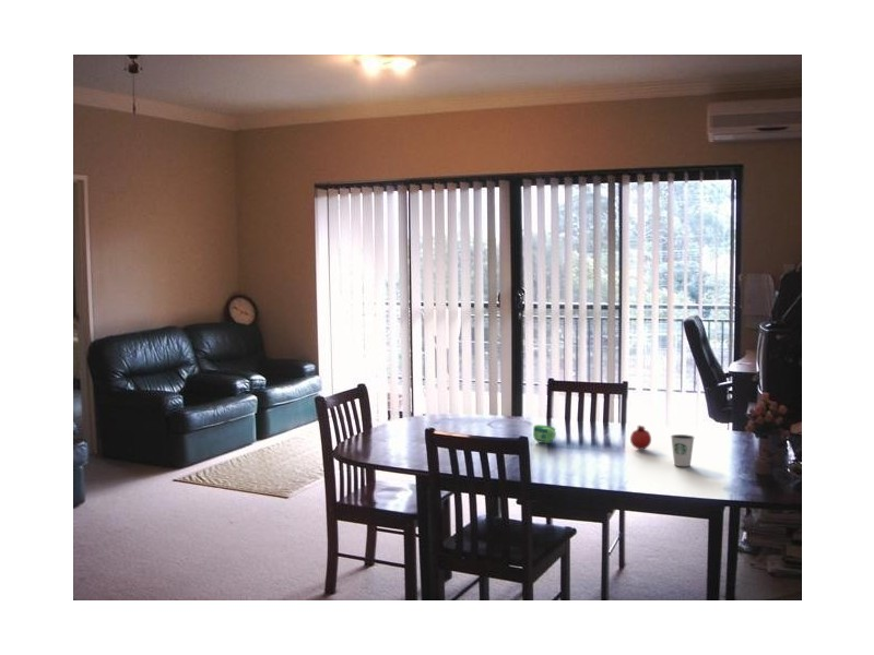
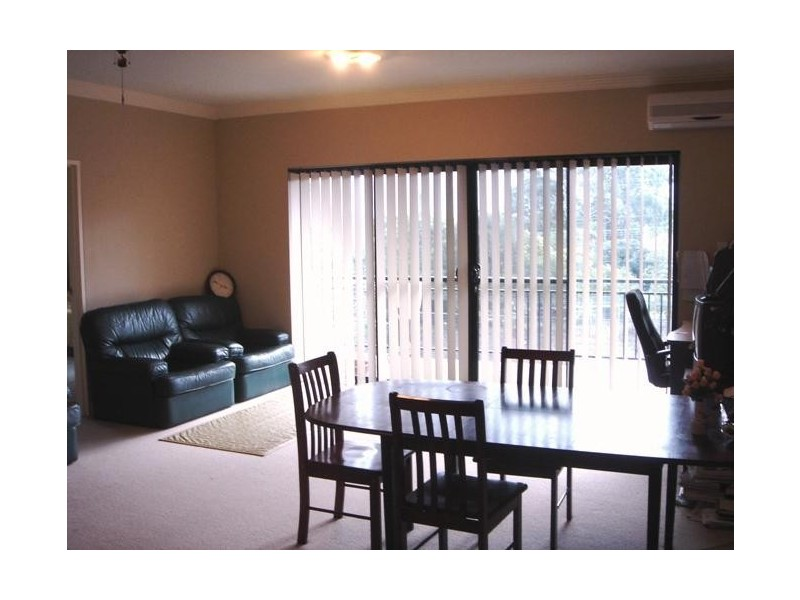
- fruit (640, 437)
- cup (546, 434)
- dixie cup (682, 451)
